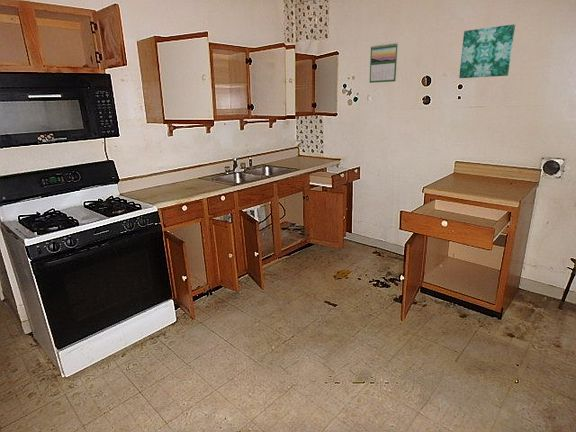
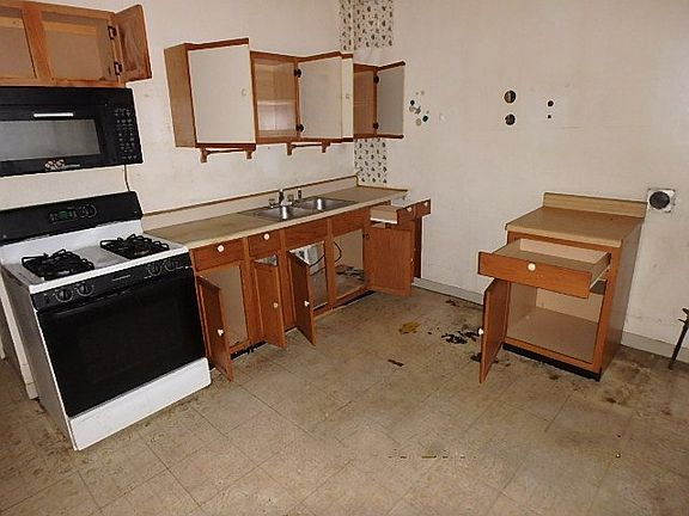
- calendar (383, 63)
- wall art (485, 53)
